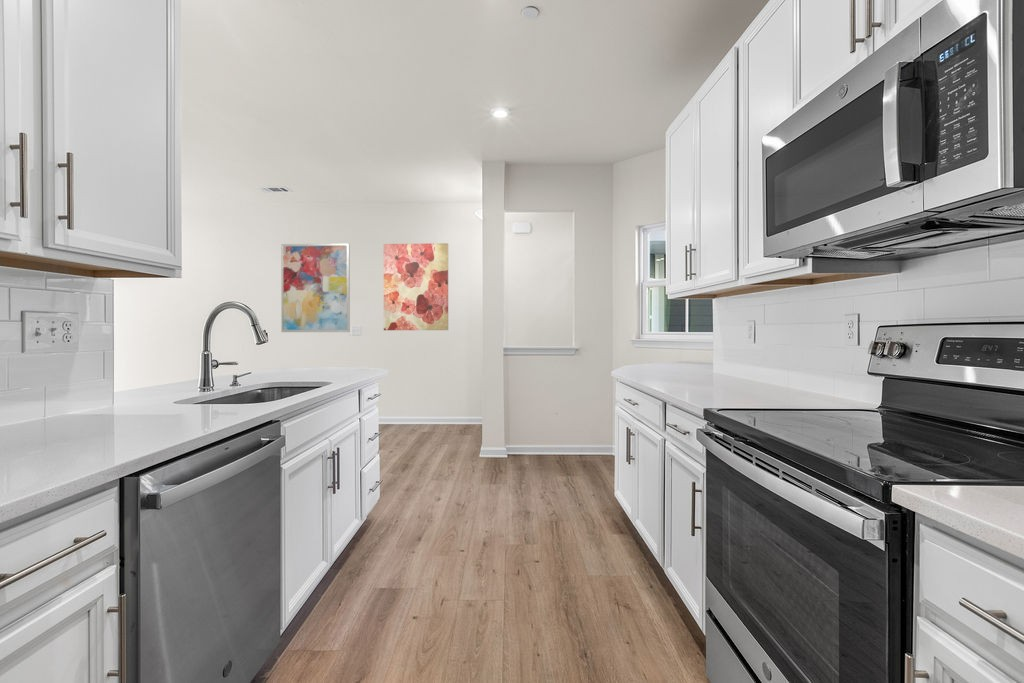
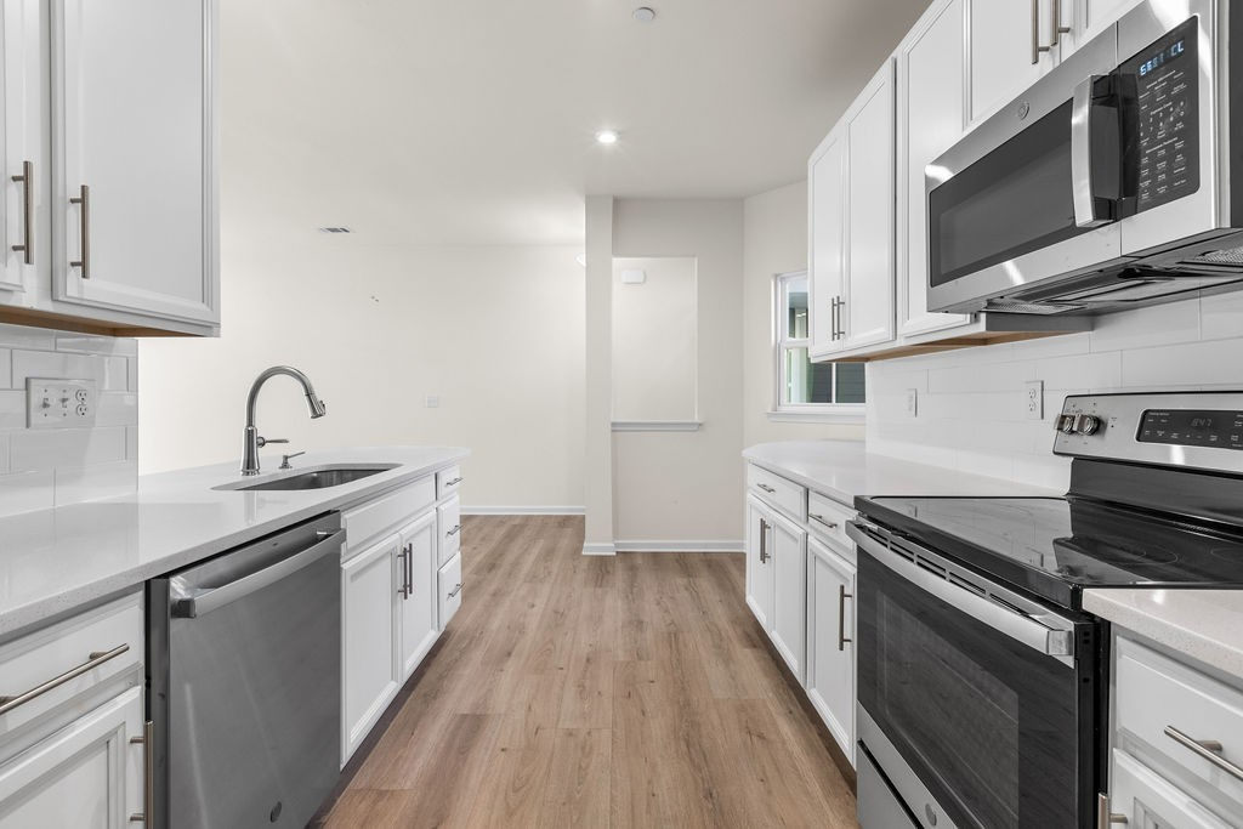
- wall art (415, 287)
- wall art (315, 288)
